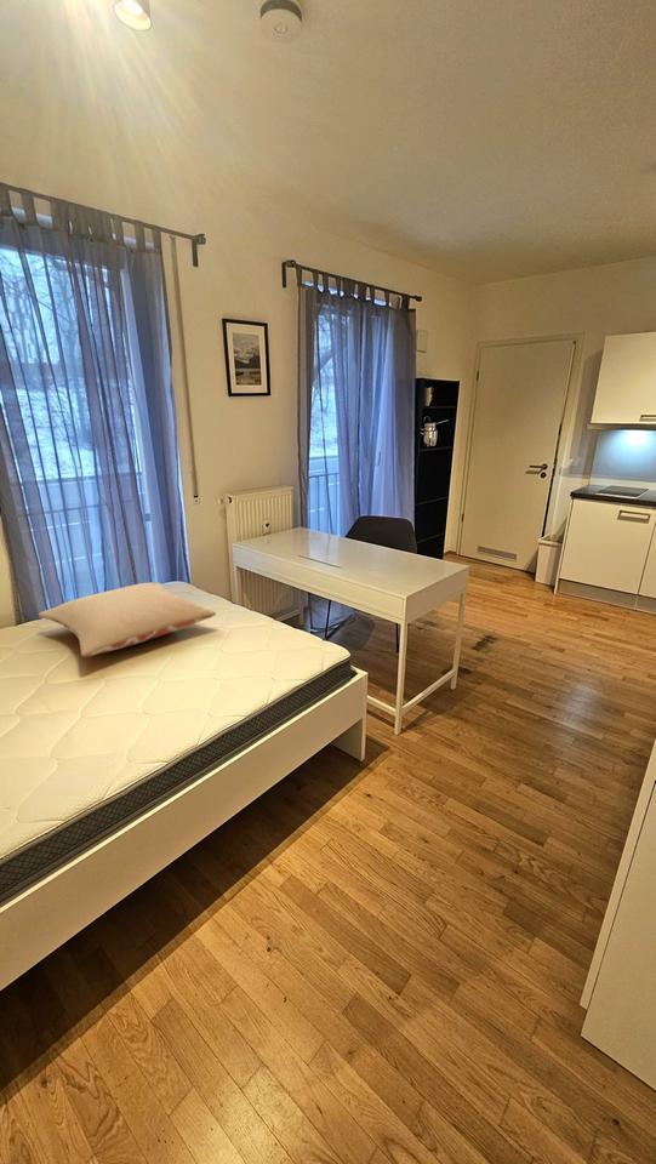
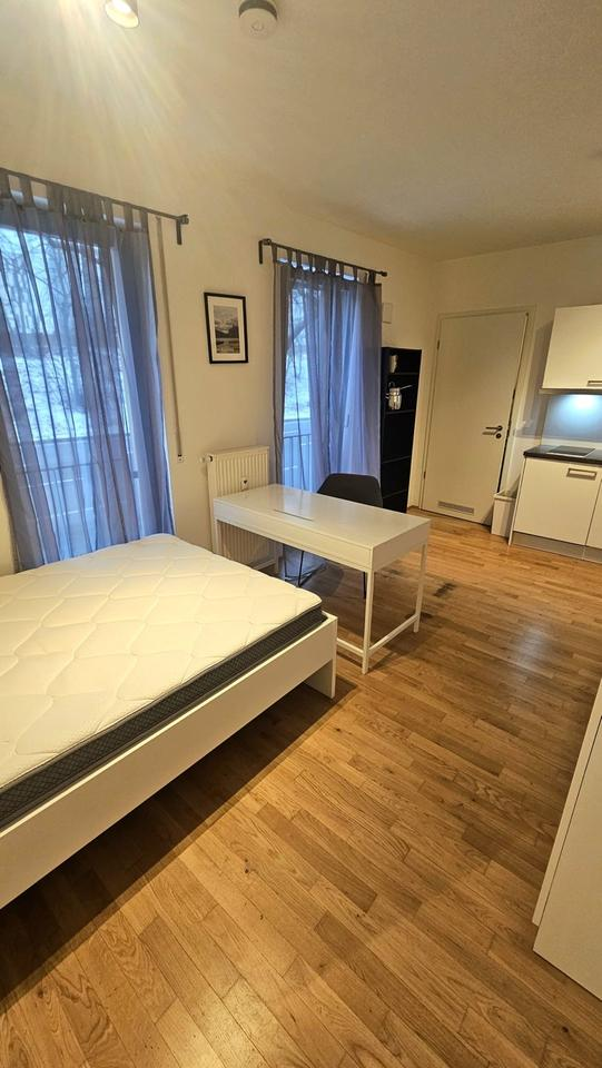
- pillow (127, 614)
